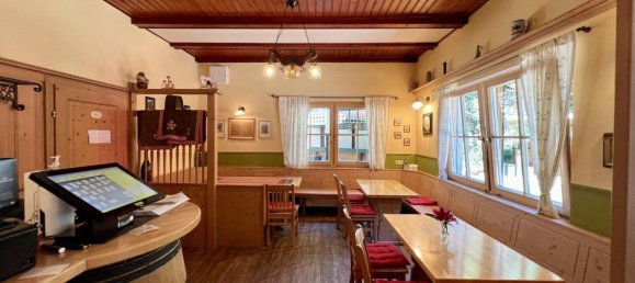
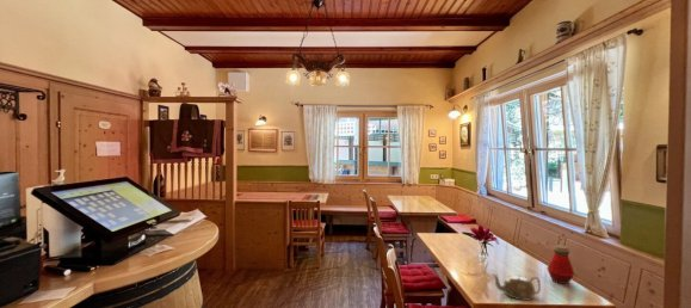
+ bottle (560, 263)
+ teapot (516, 284)
